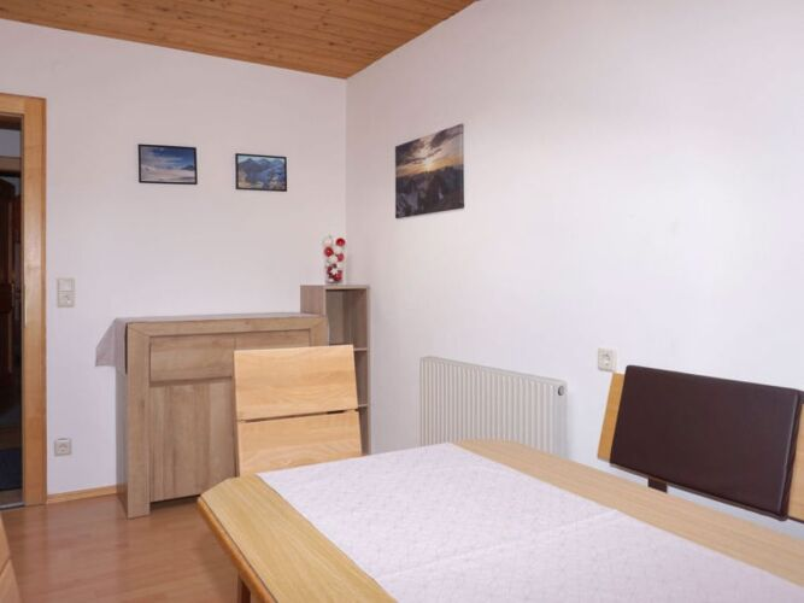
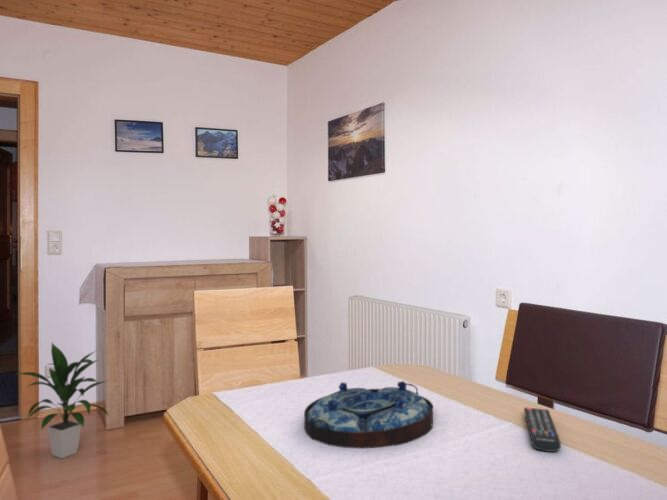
+ serving tray (369, 406)
+ remote control (540, 427)
+ indoor plant (68, 399)
